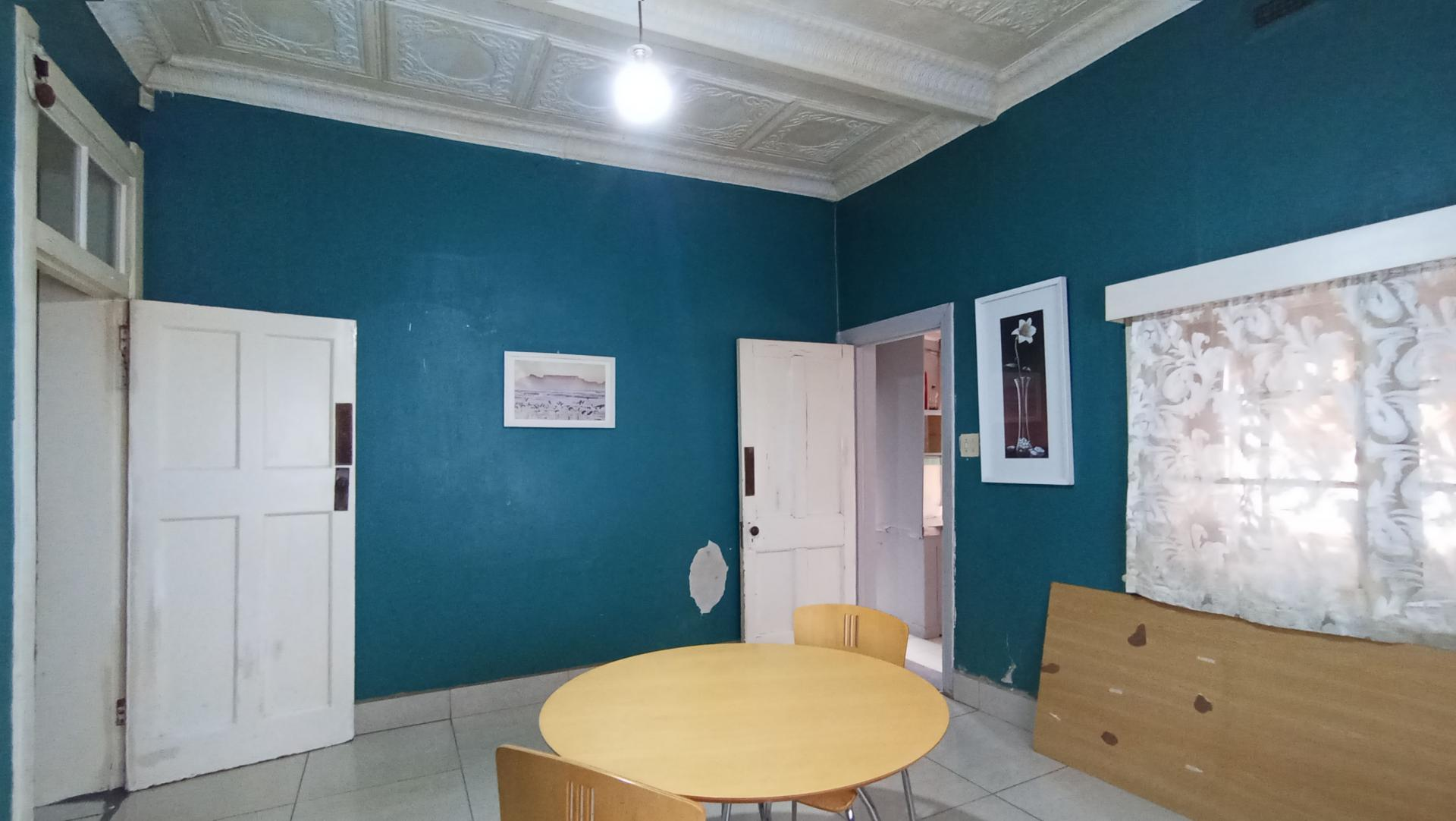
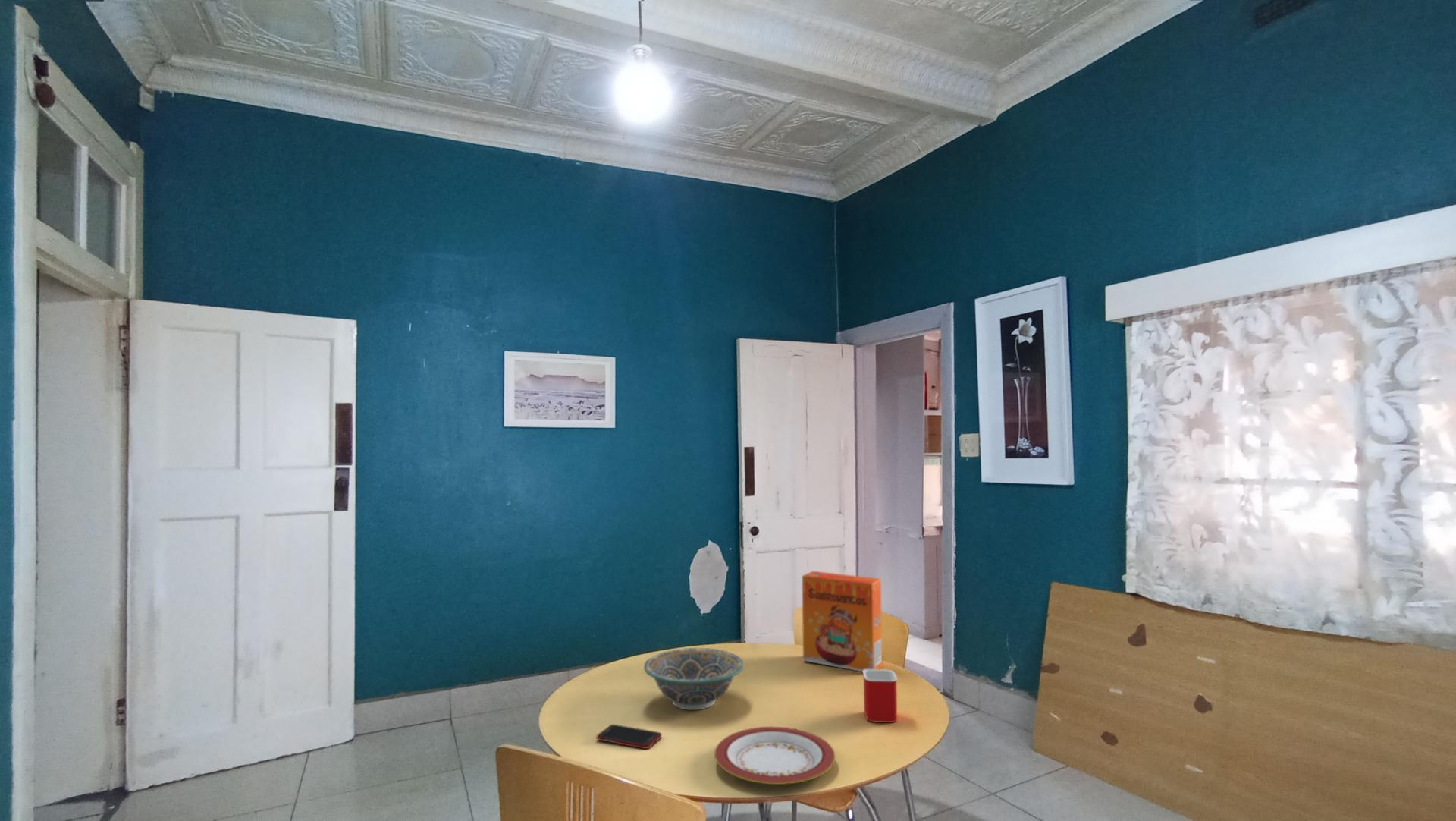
+ cereal box (841, 620)
+ plate (774, 757)
+ cell phone (629, 736)
+ bowl (694, 682)
+ mug (879, 693)
